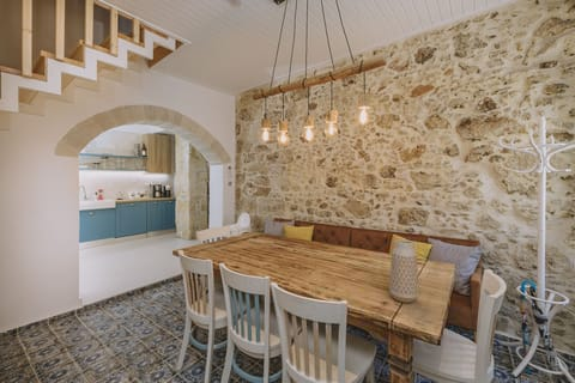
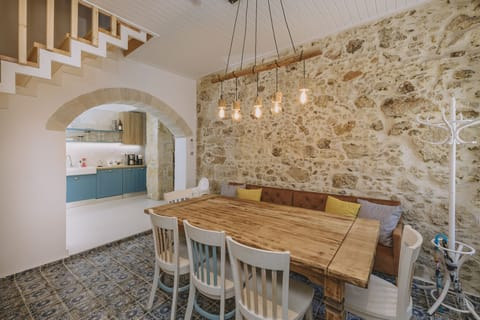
- vase (402, 269)
